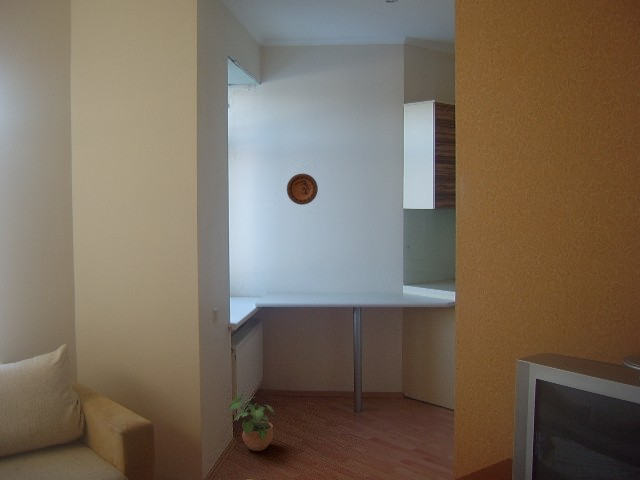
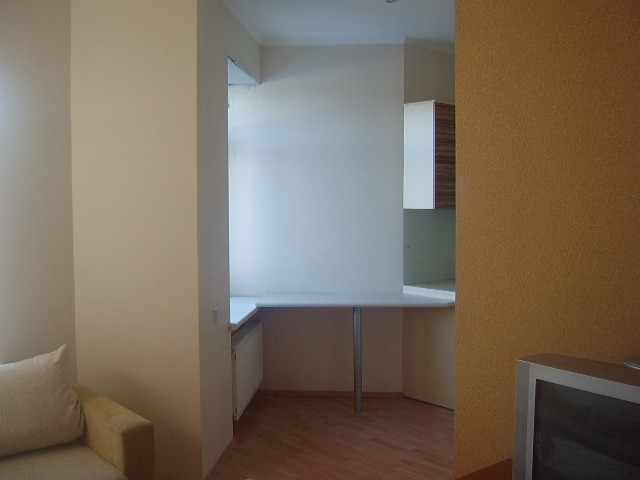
- potted plant (251, 421)
- decorative plate (302, 189)
